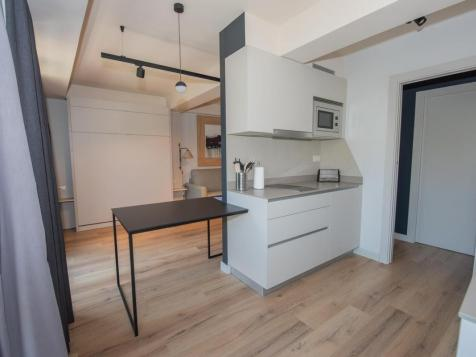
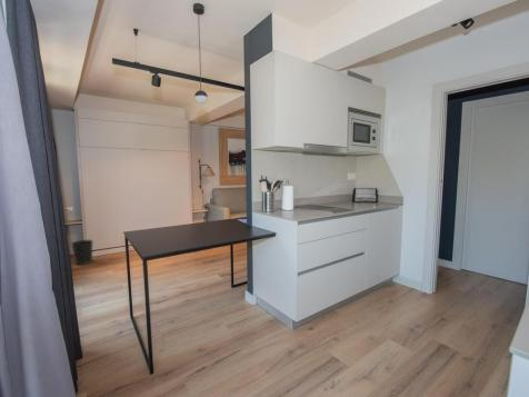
+ wastebasket (82, 251)
